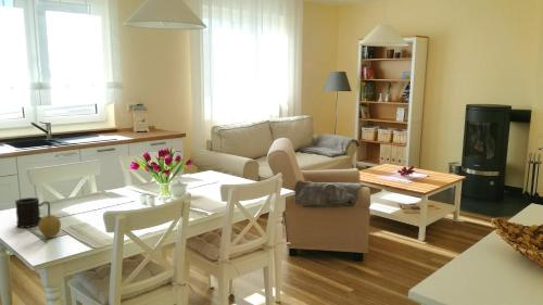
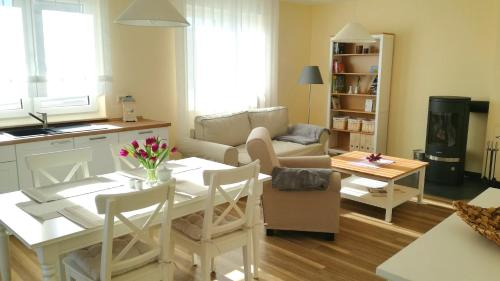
- fruit (49, 226)
- mug (33, 212)
